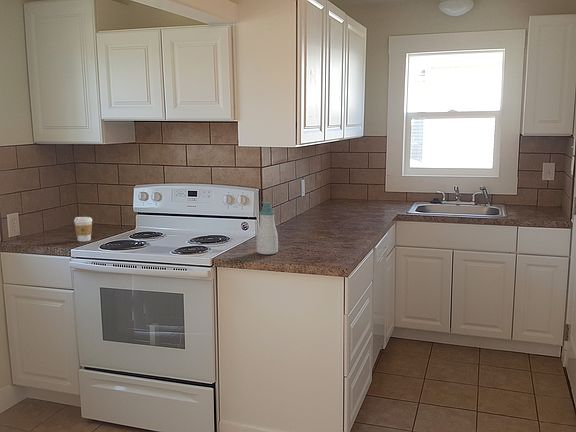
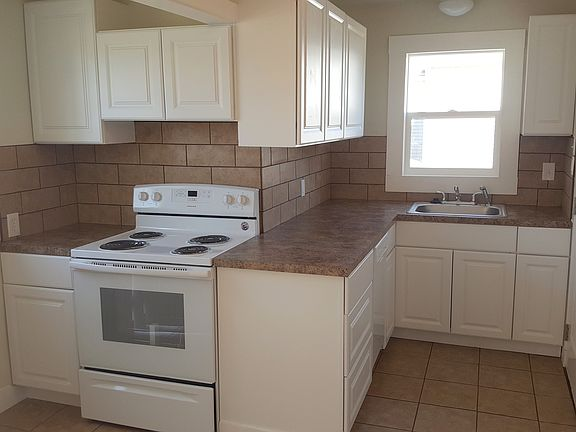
- soap bottle (267, 227)
- coffee cup (83, 228)
